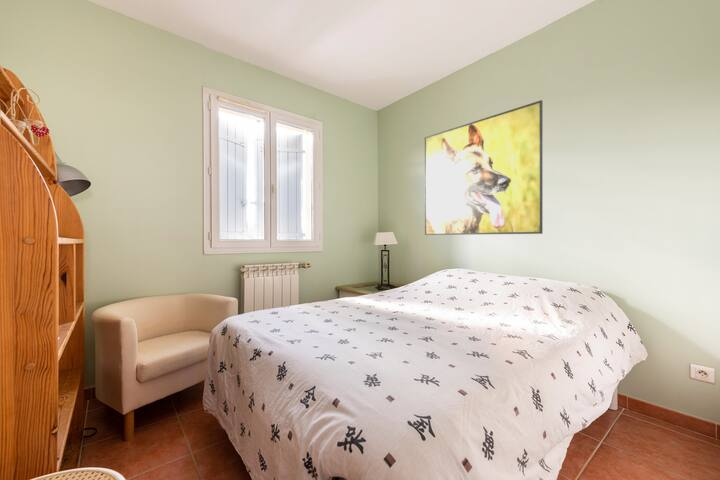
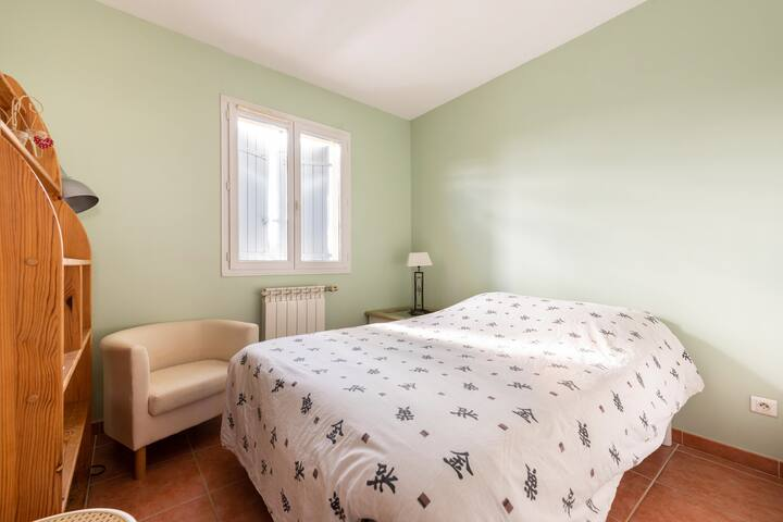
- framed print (474, 178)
